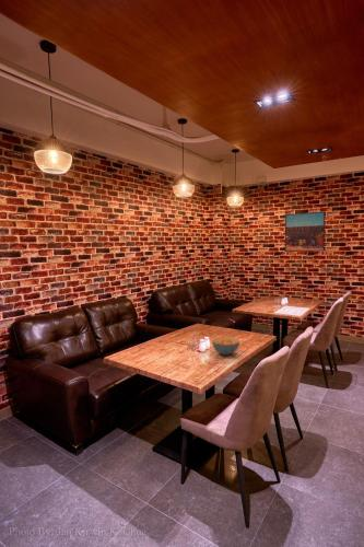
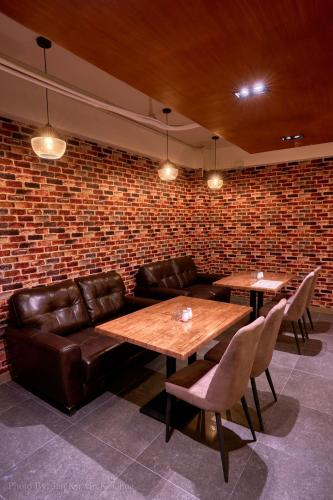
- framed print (304, 232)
- cereal bowl (225, 347)
